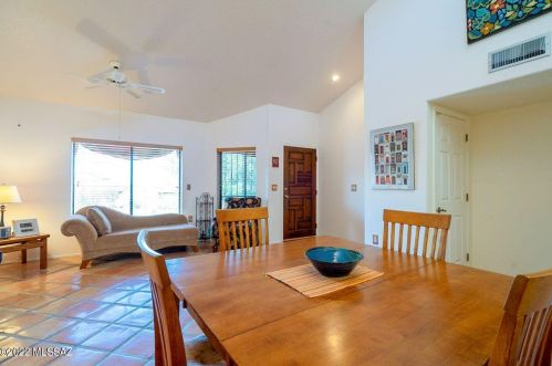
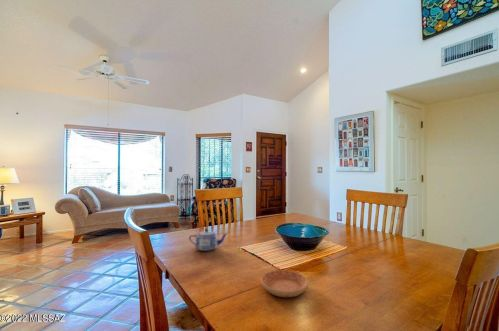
+ saucer (284, 283)
+ teapot (208, 238)
